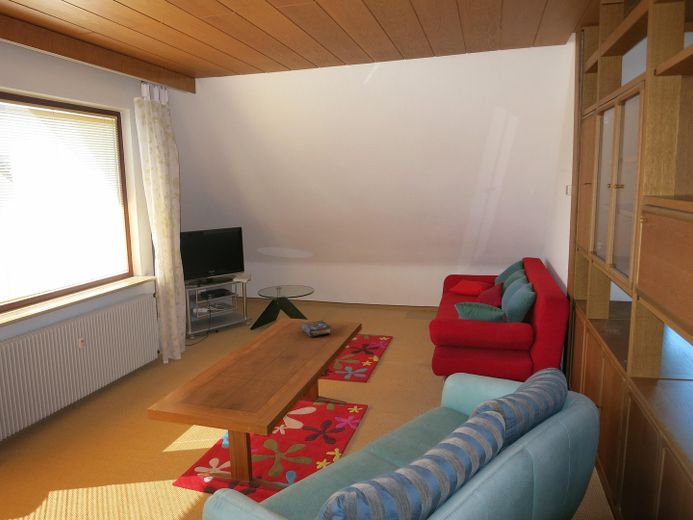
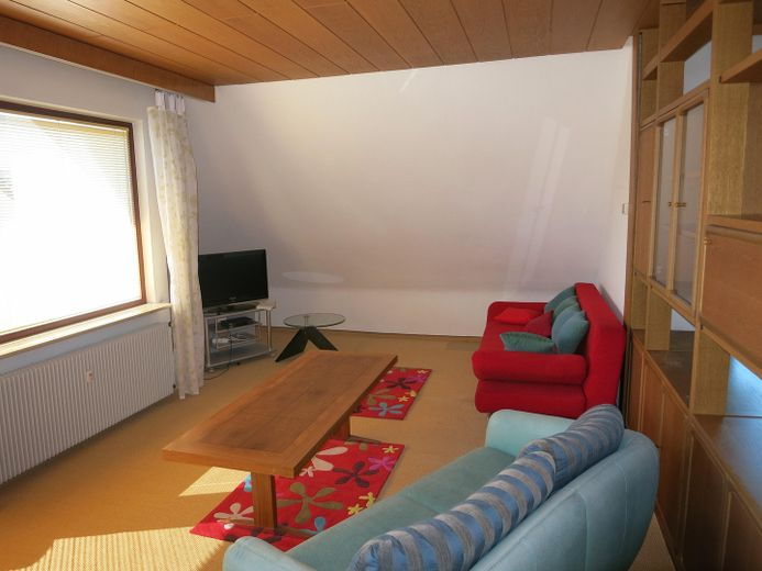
- book (316, 328)
